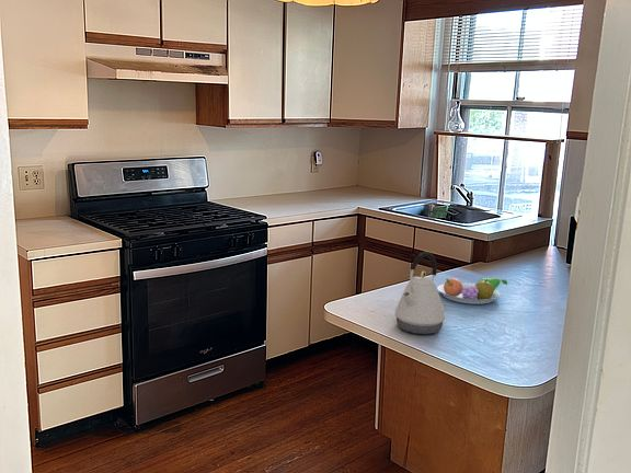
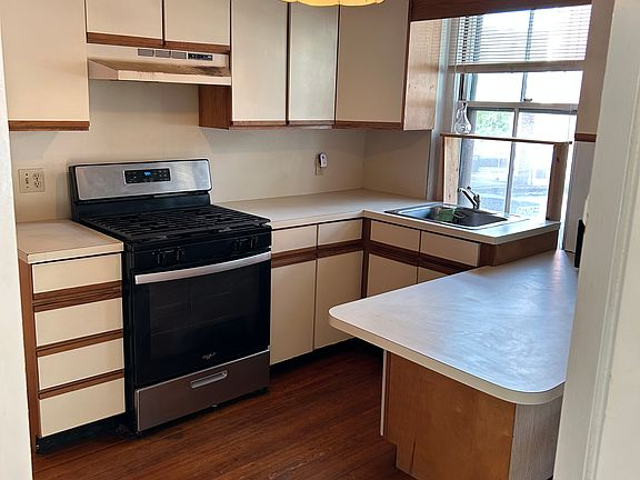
- kettle (421, 290)
- fruit bowl (471, 285)
